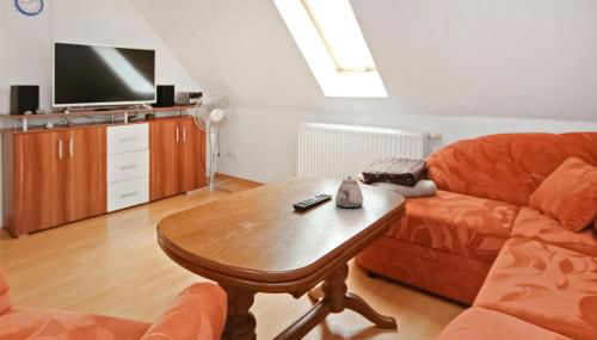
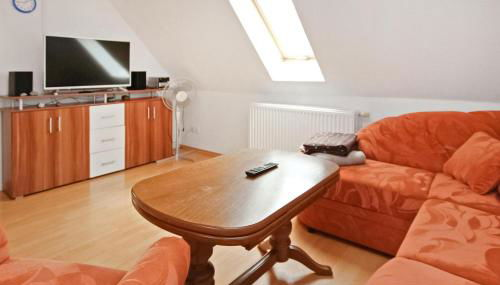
- teapot (347, 191)
